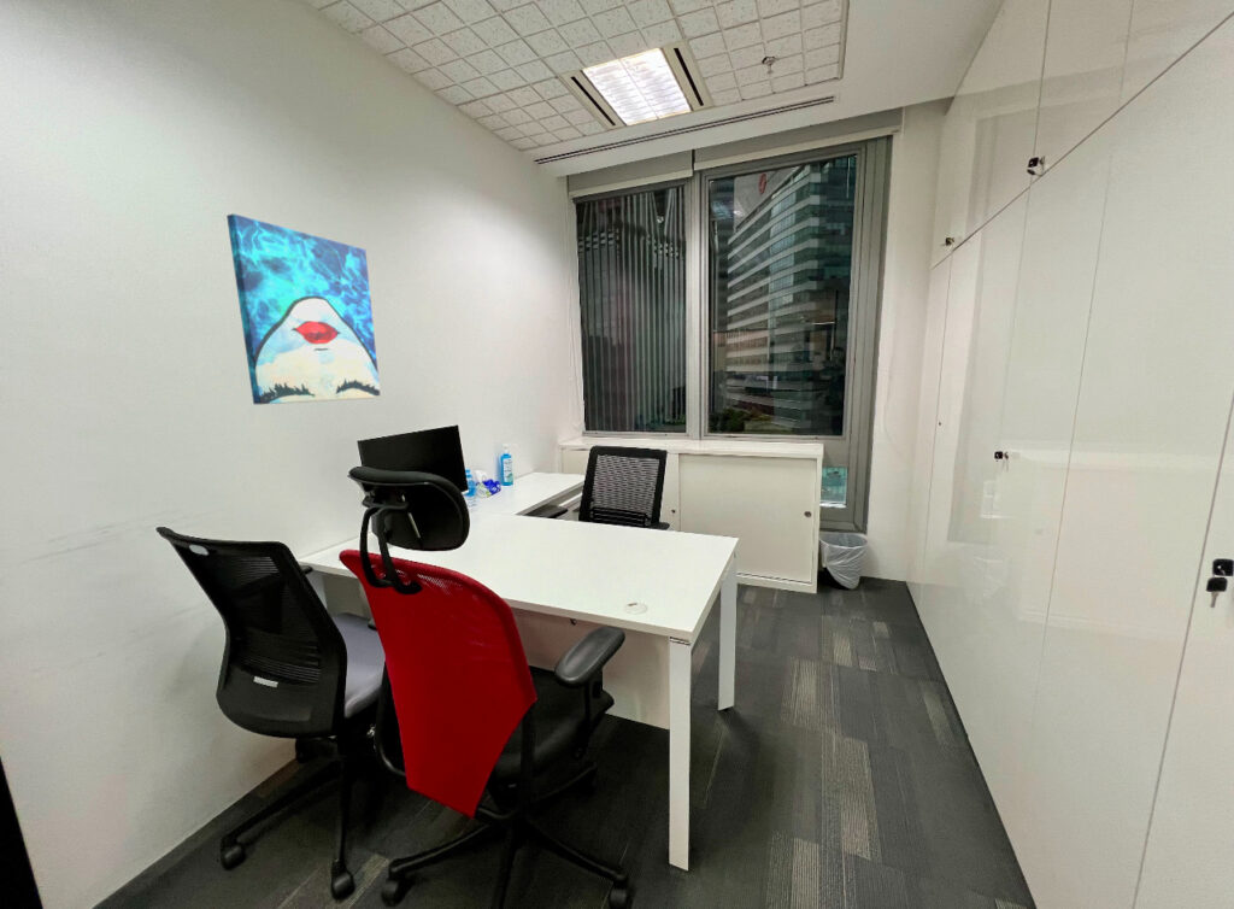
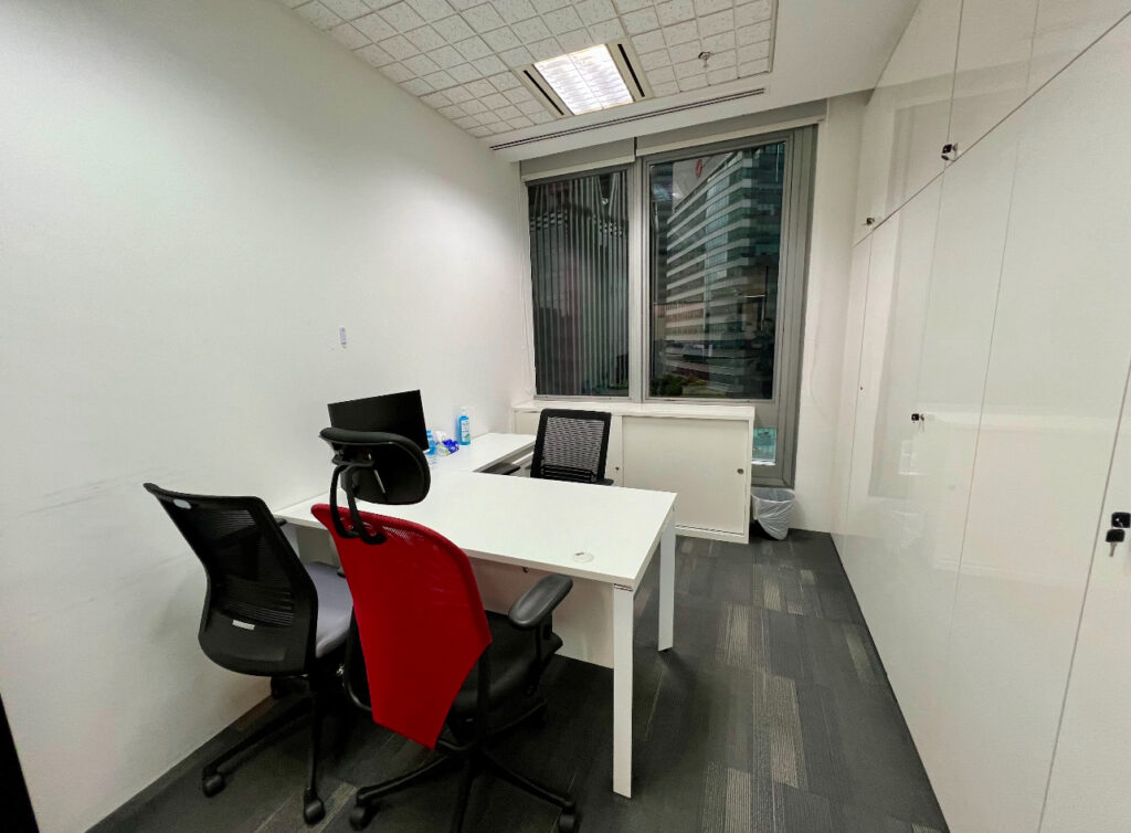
- wall art (315, 319)
